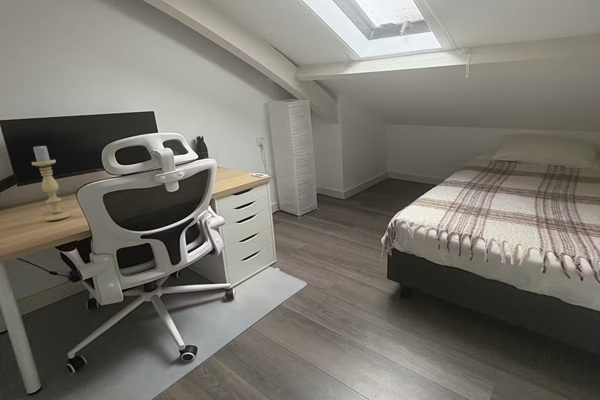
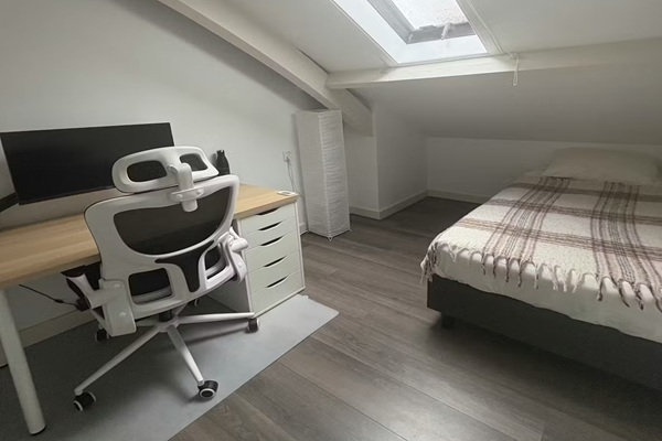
- candle holder (49, 182)
